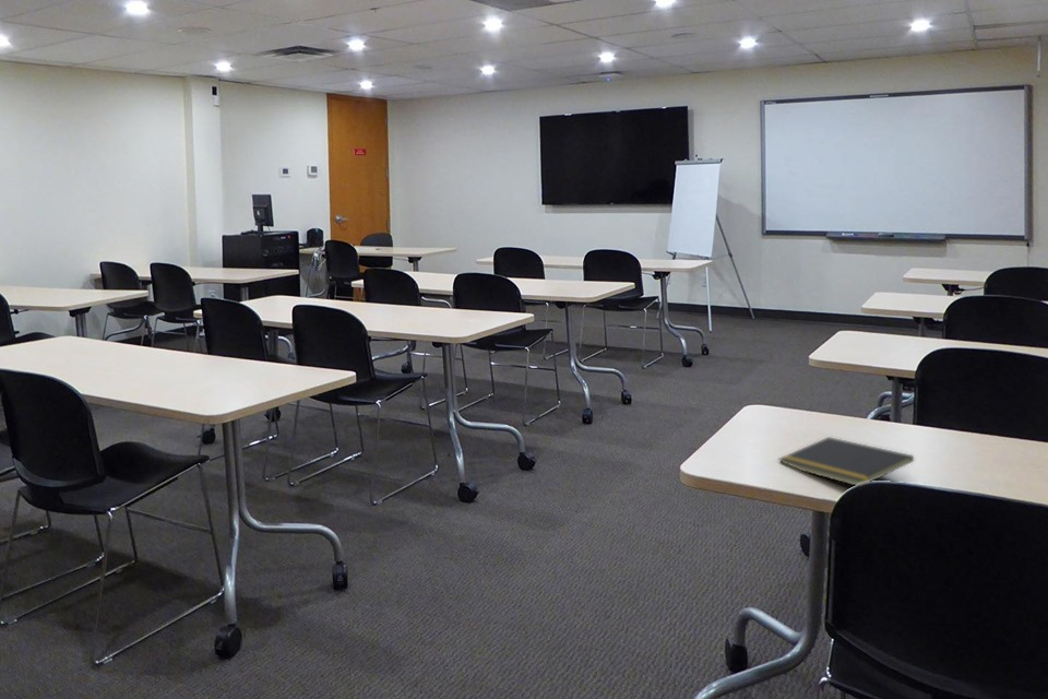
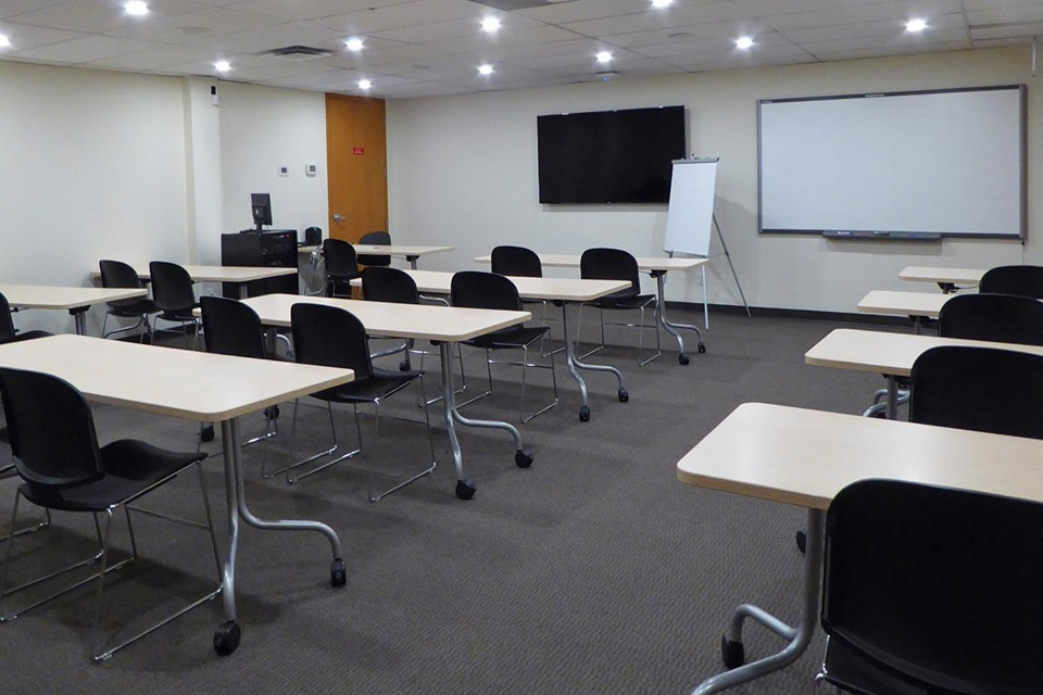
- notepad (843, 460)
